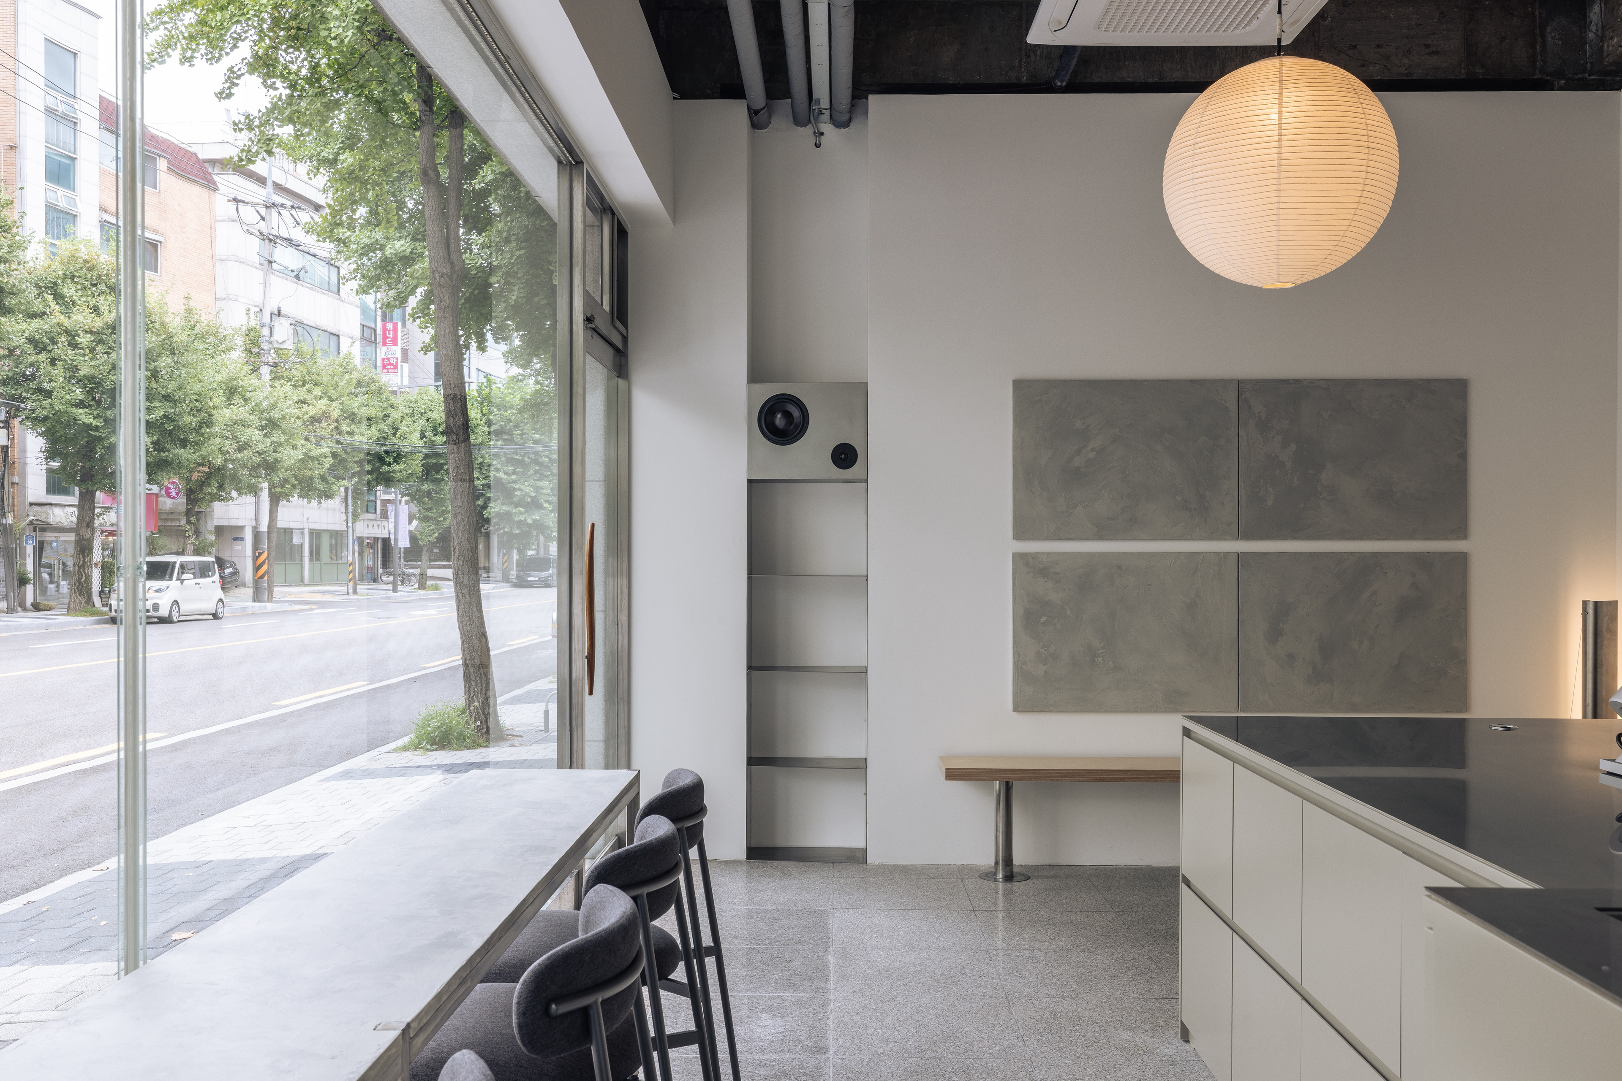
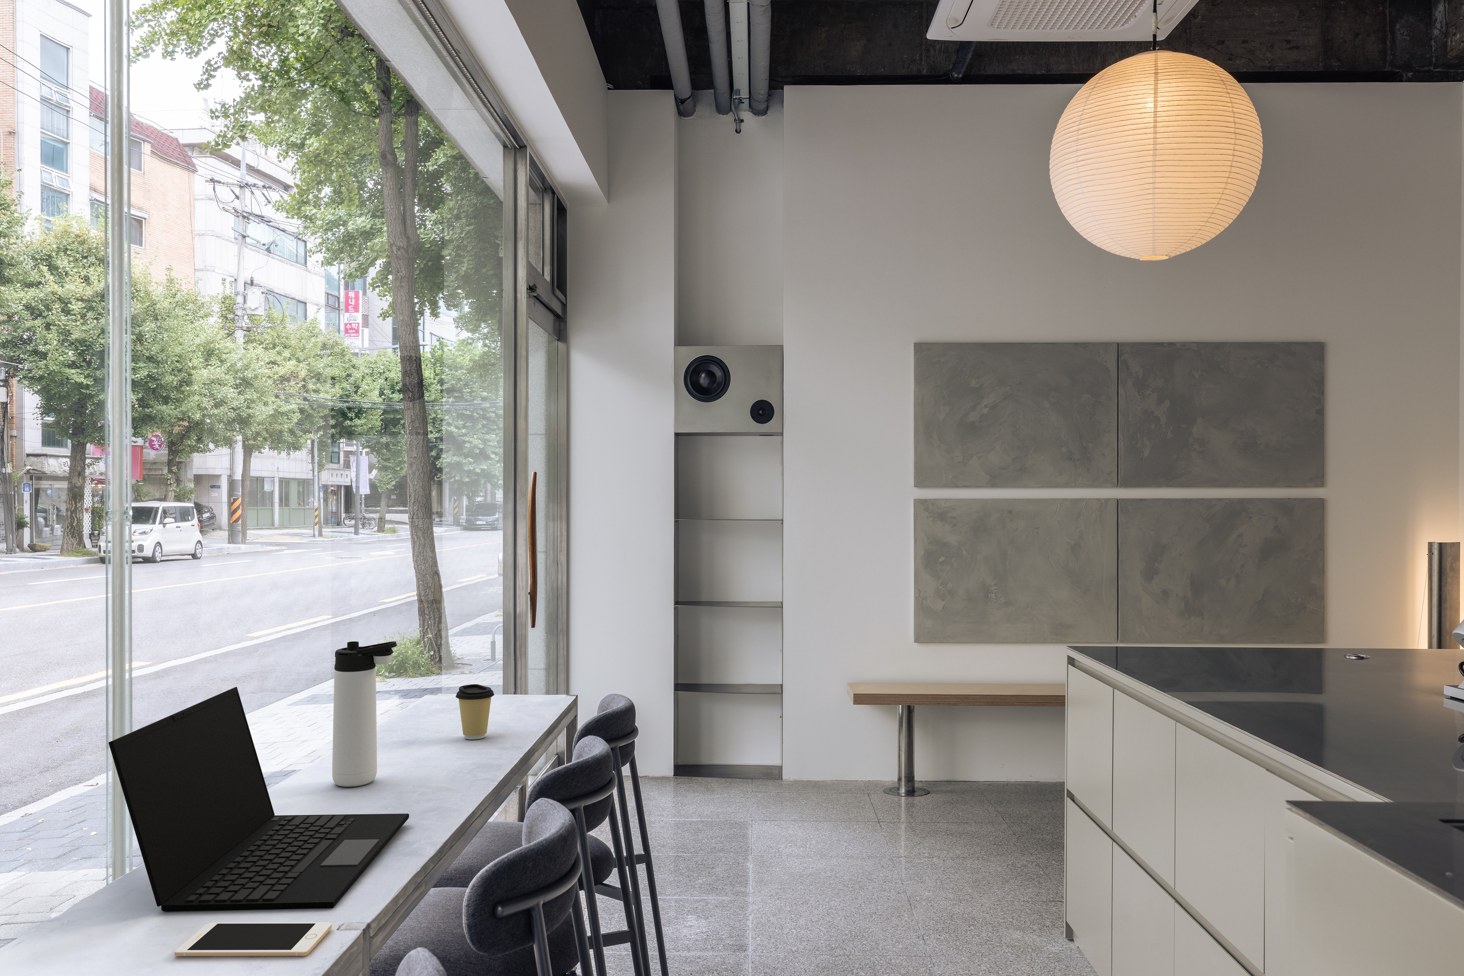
+ thermos bottle (365, 711)
+ cell phone (255, 939)
+ coffee cup (475, 712)
+ laptop (267, 789)
